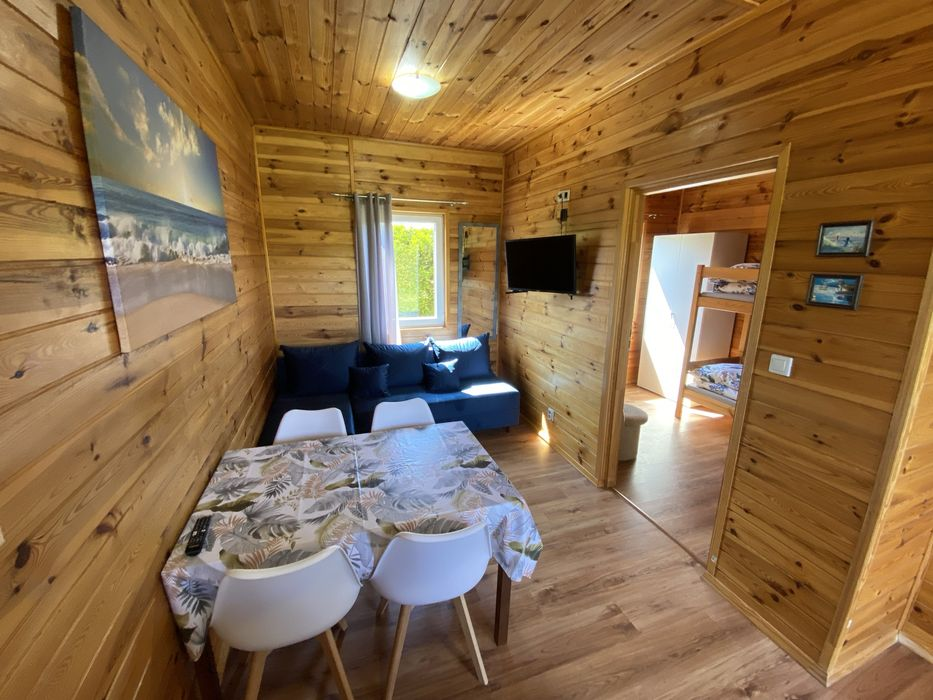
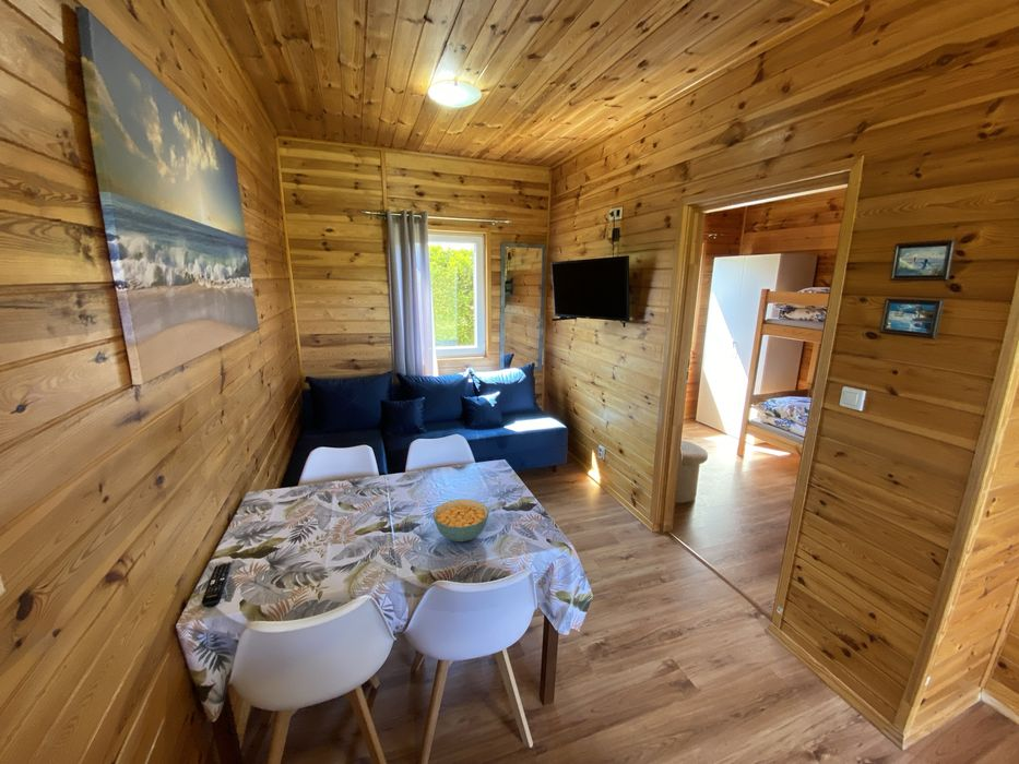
+ cereal bowl (461, 524)
